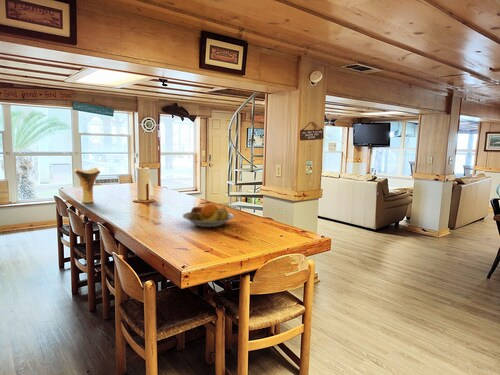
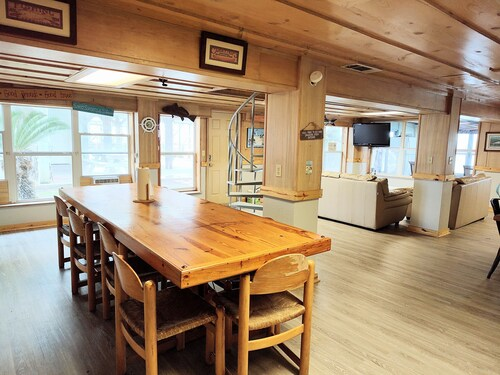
- vase (88, 185)
- fruit bowl (208, 213)
